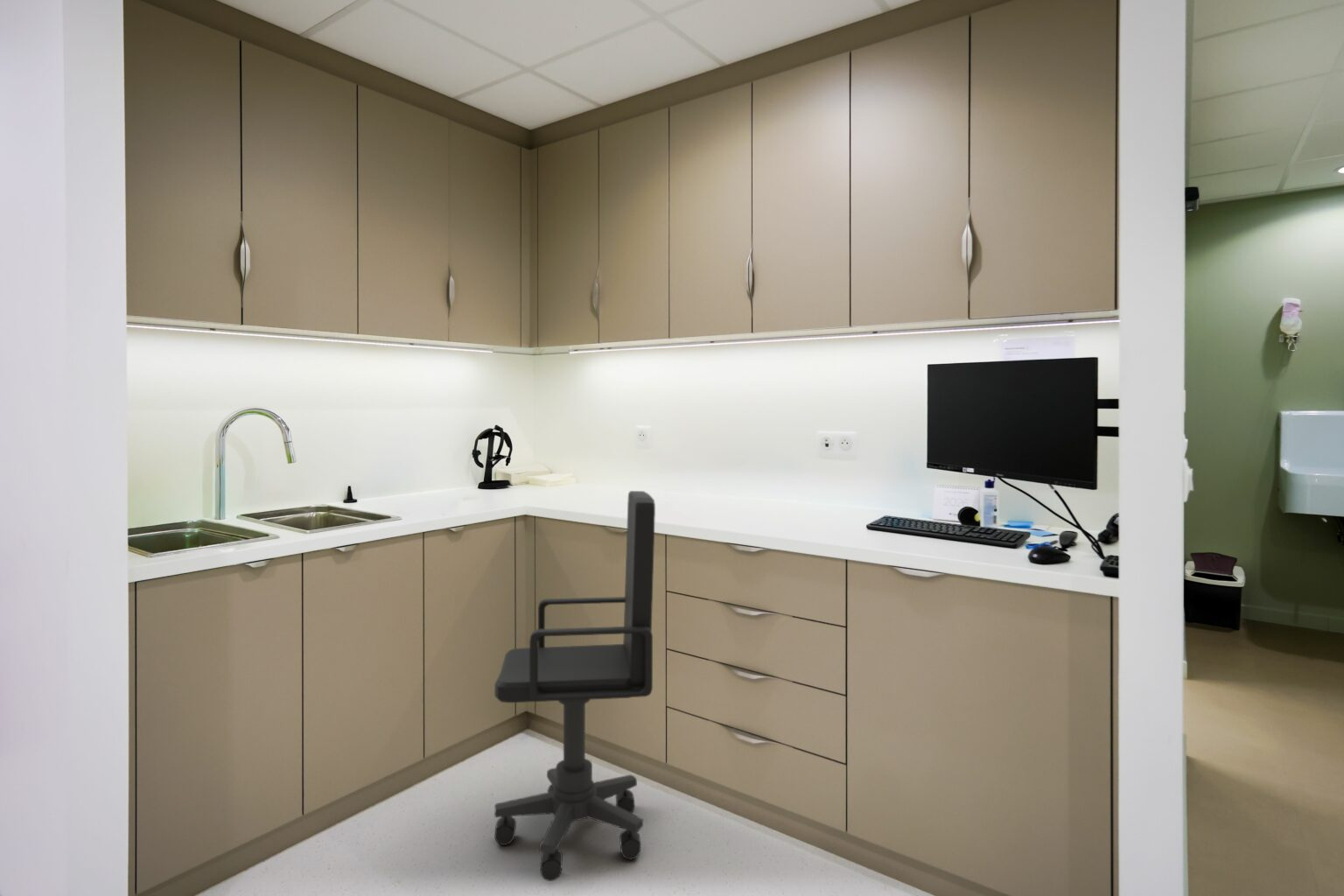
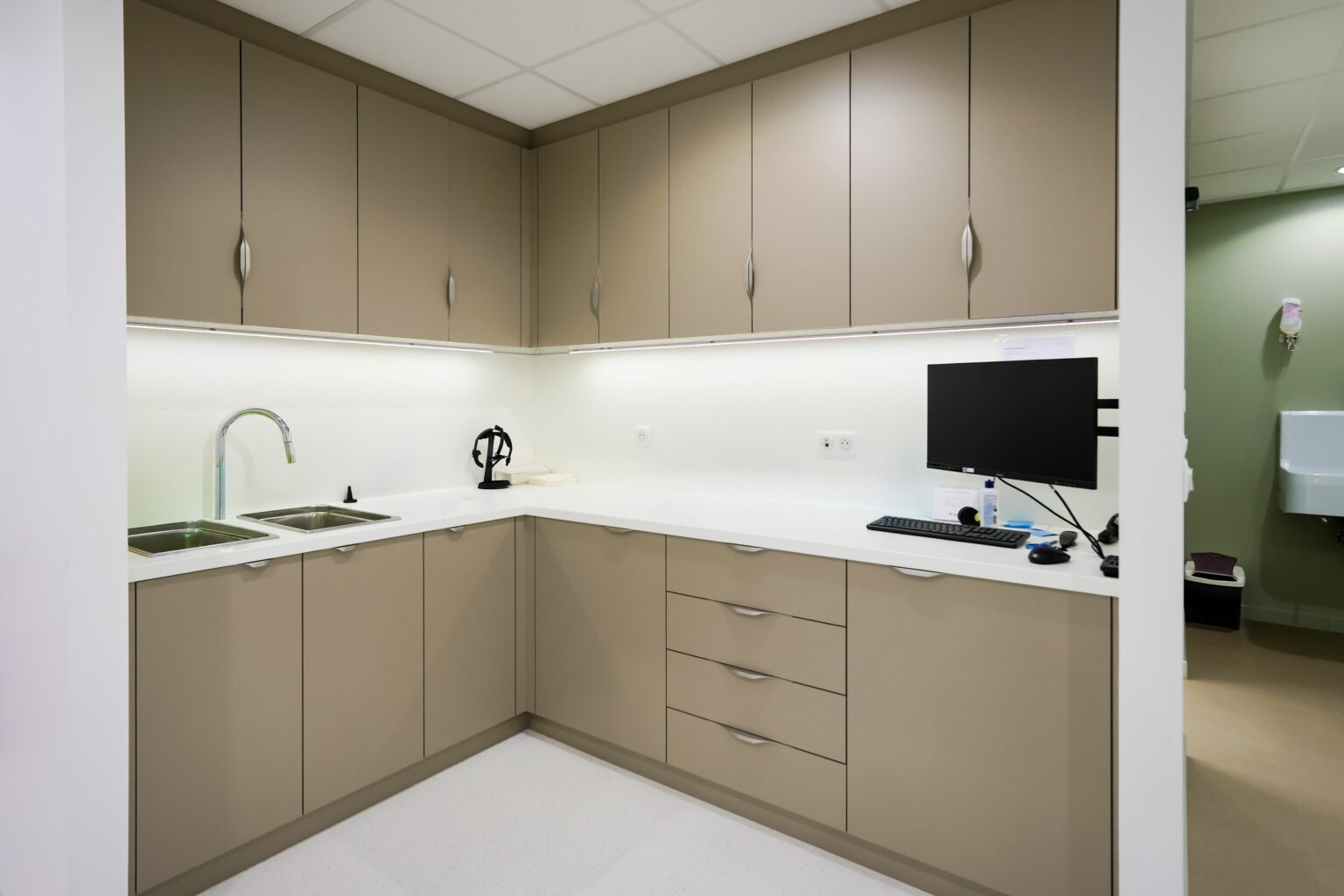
- office chair (573, 665)
